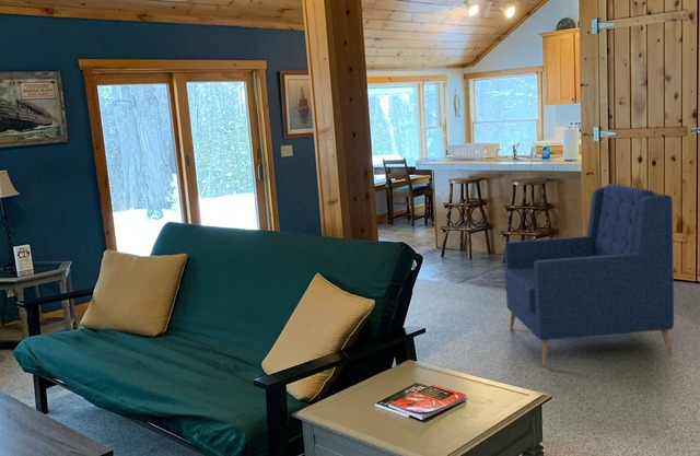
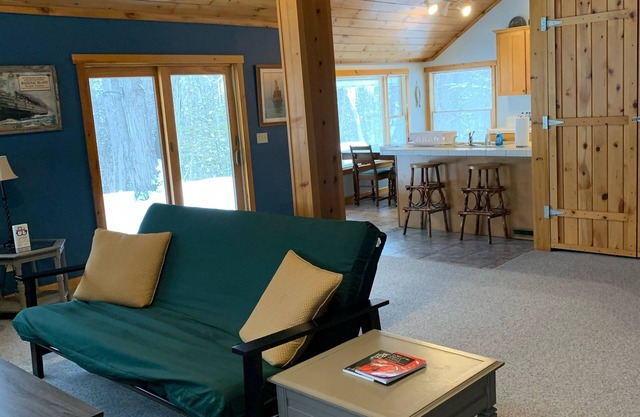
- armchair (580, 267)
